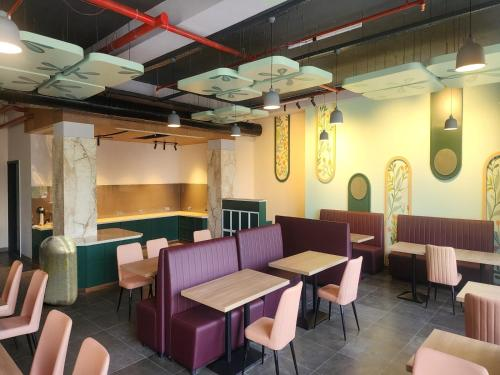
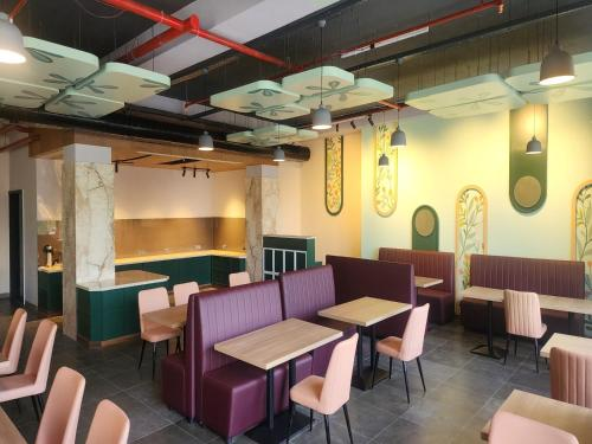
- trash can (58, 267)
